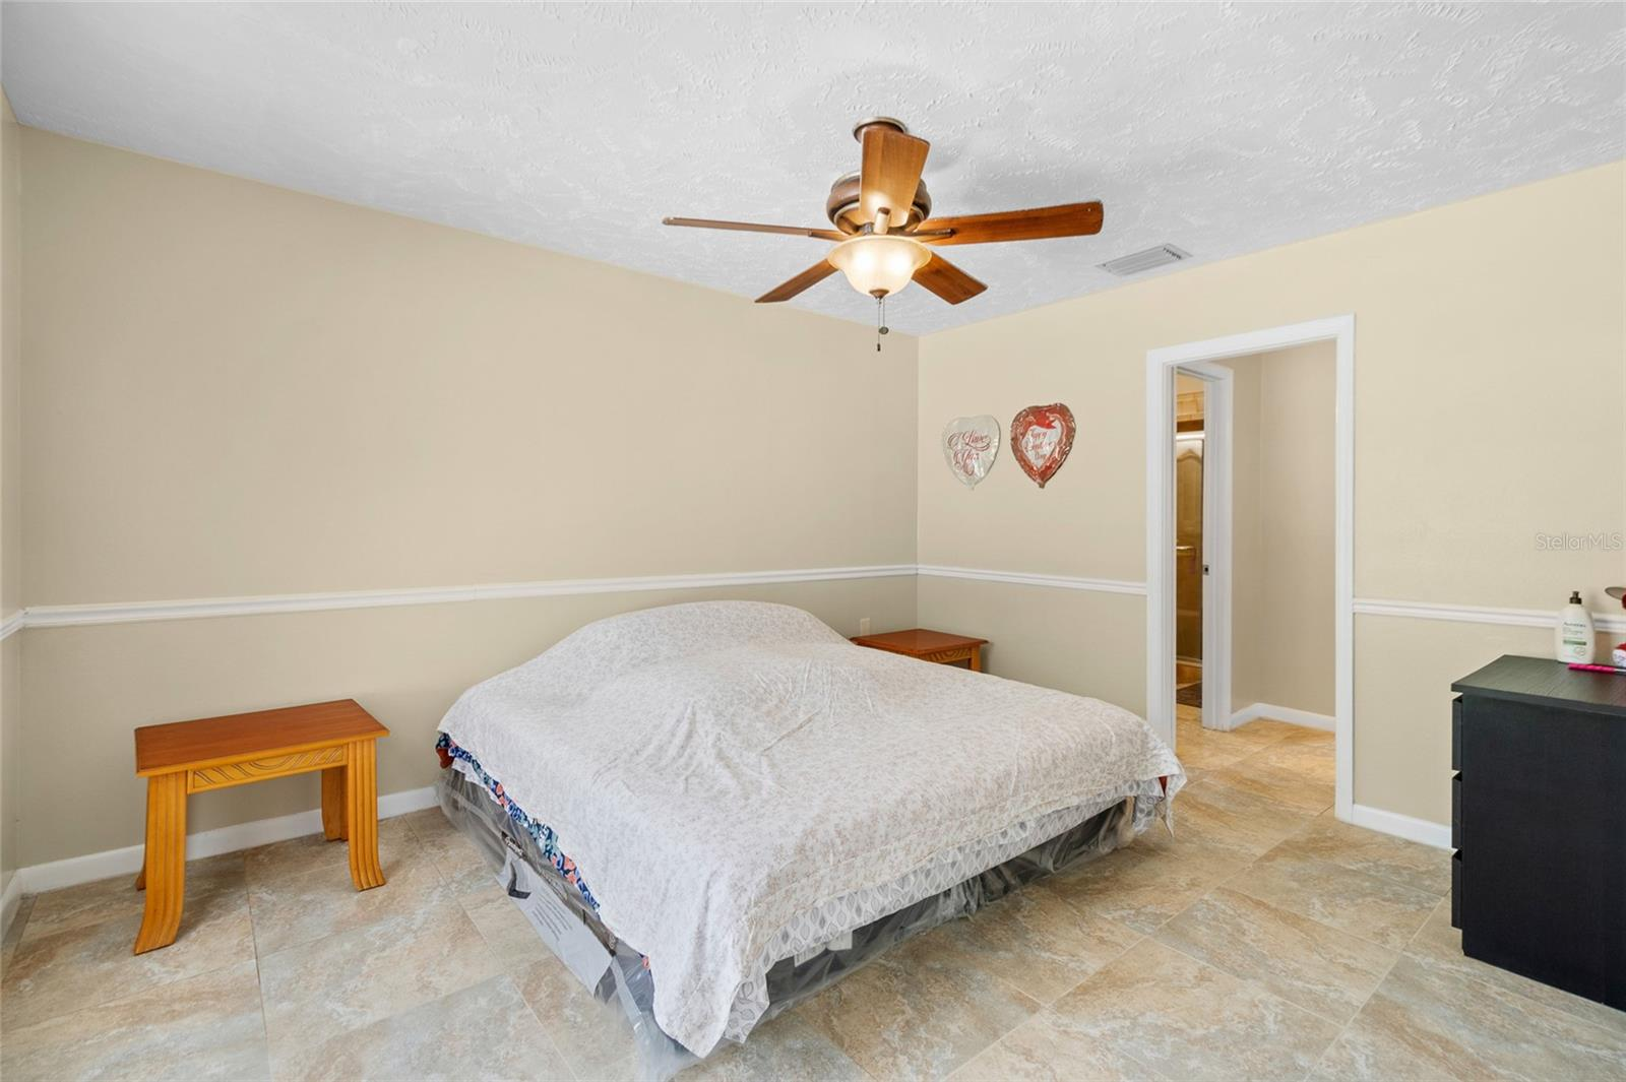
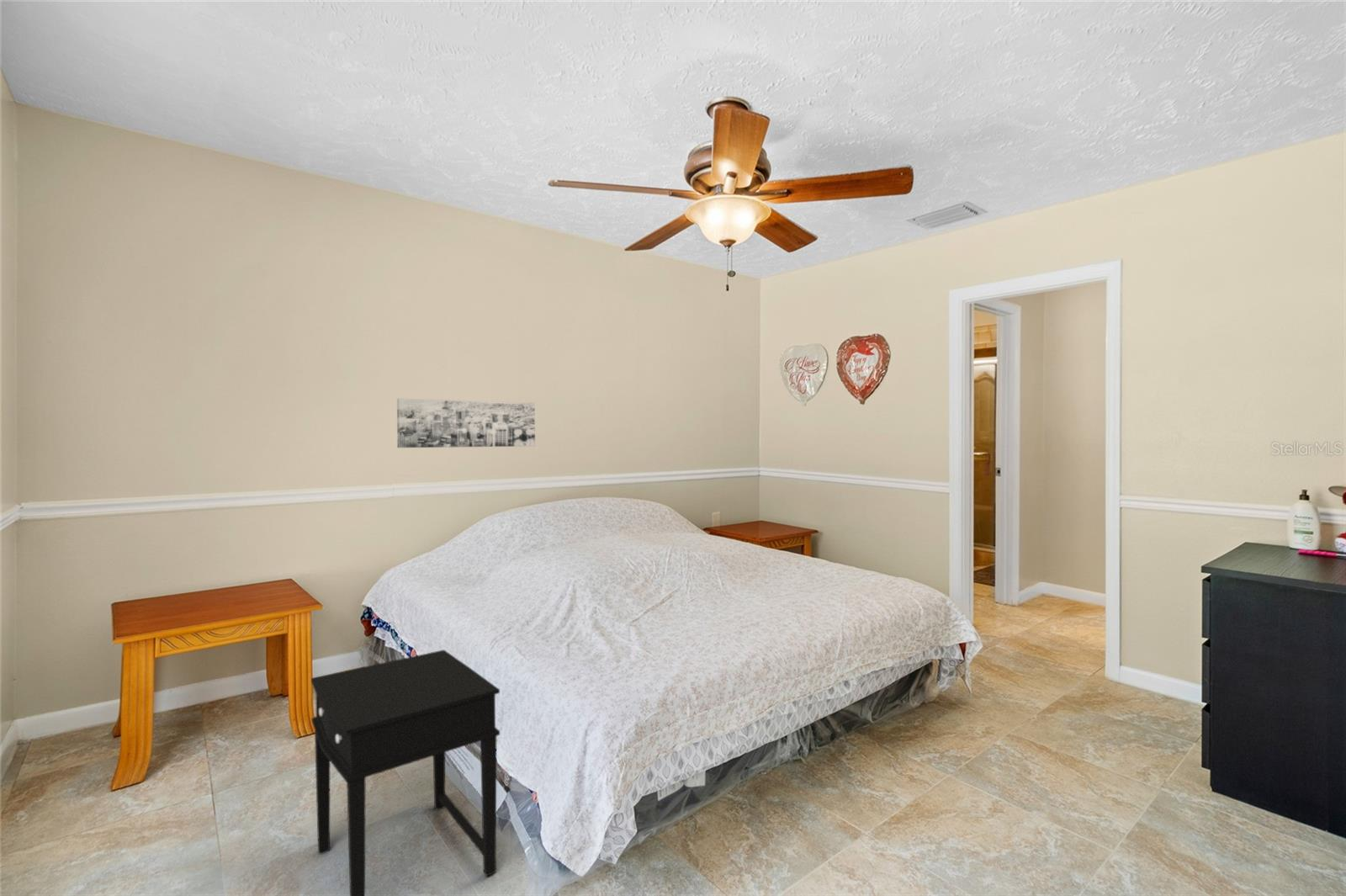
+ wall art (470, 423)
+ side table (398, 766)
